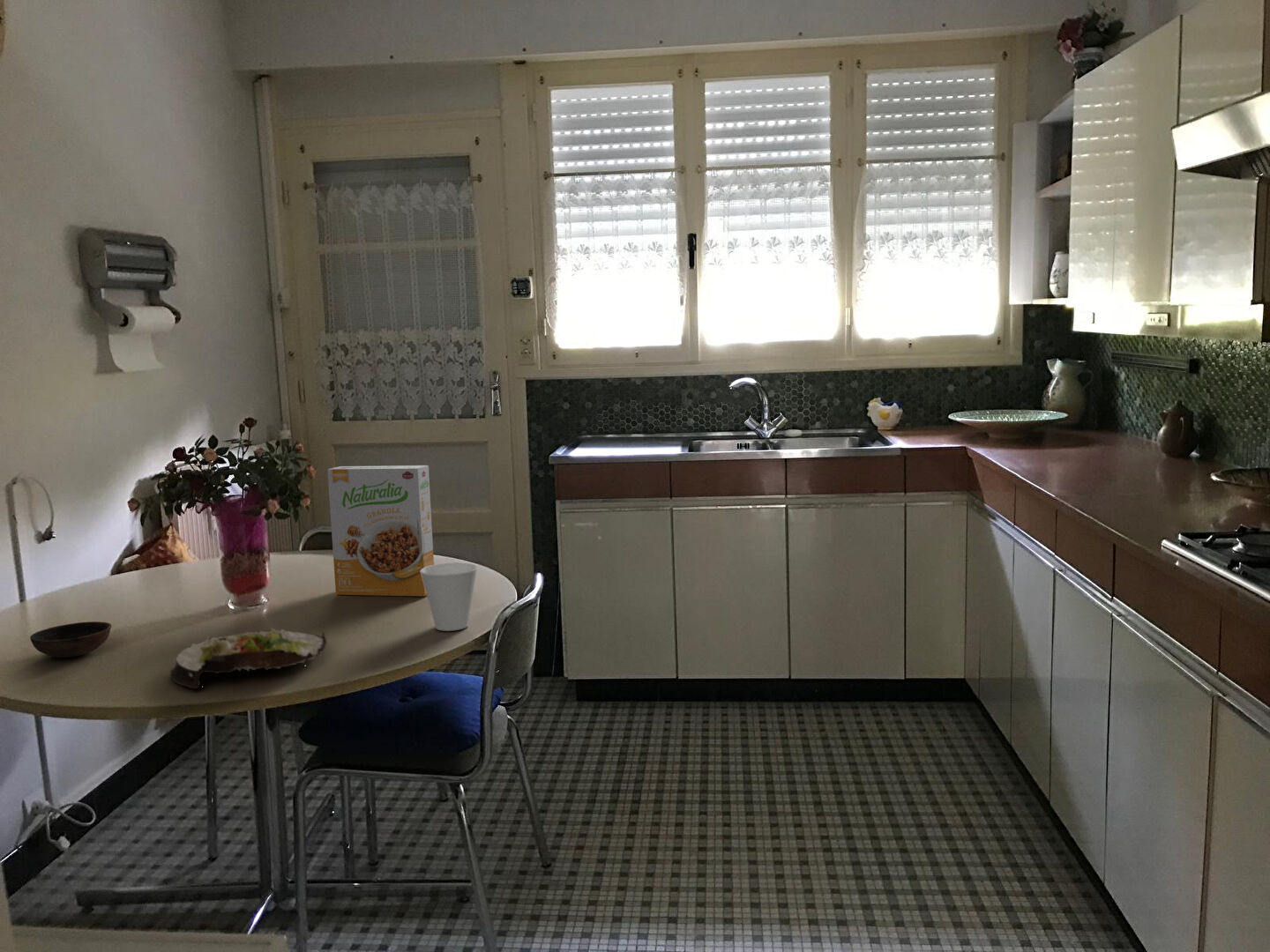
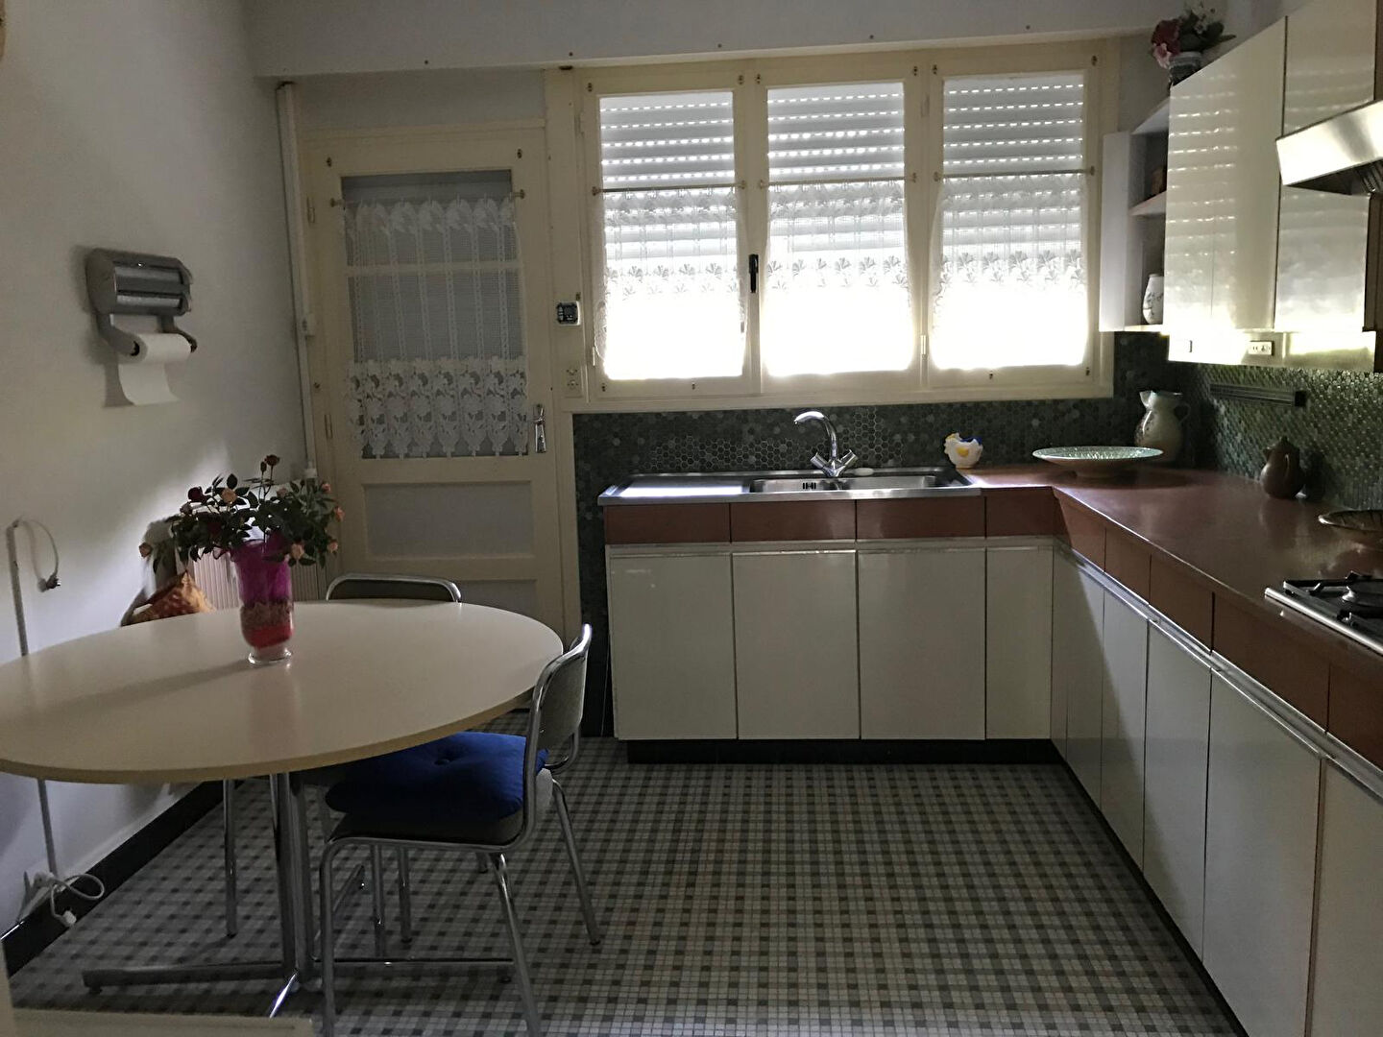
- cup (450, 597)
- cereal box (382, 530)
- bowl (72, 642)
- salad plate (250, 648)
